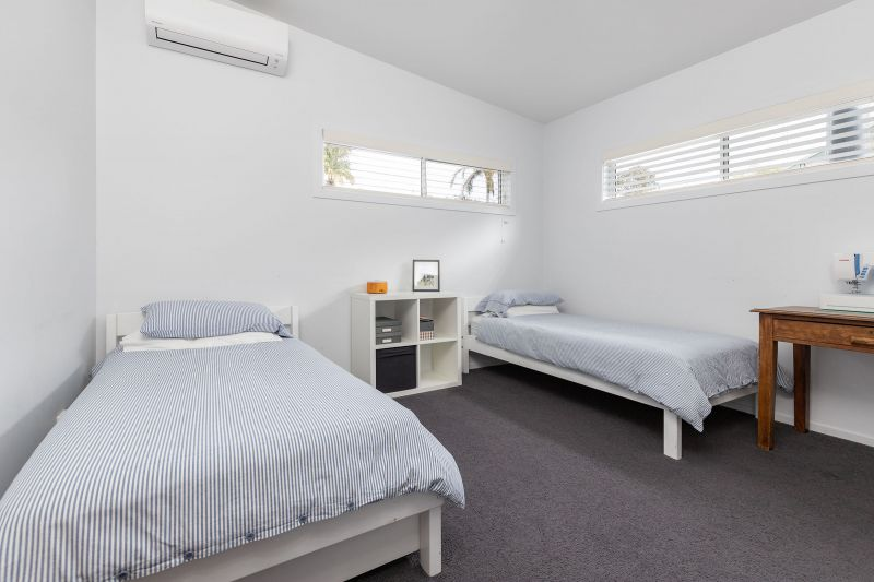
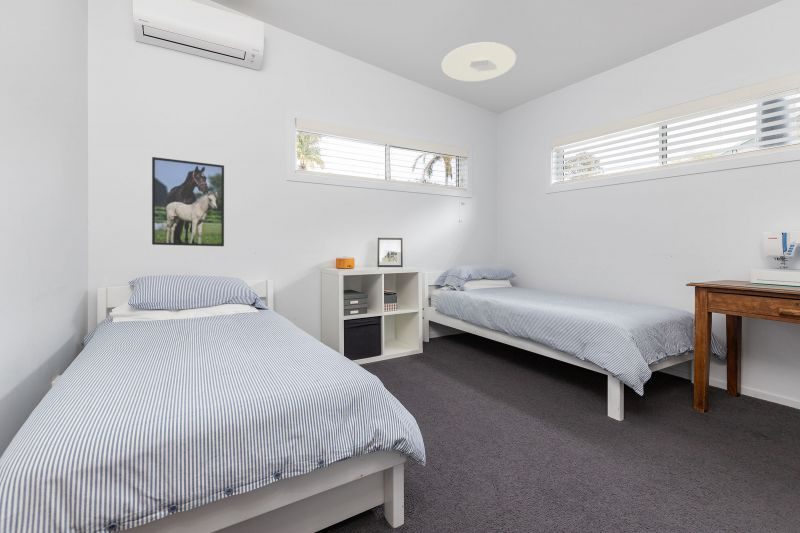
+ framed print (189, 203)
+ ceiling light (478, 60)
